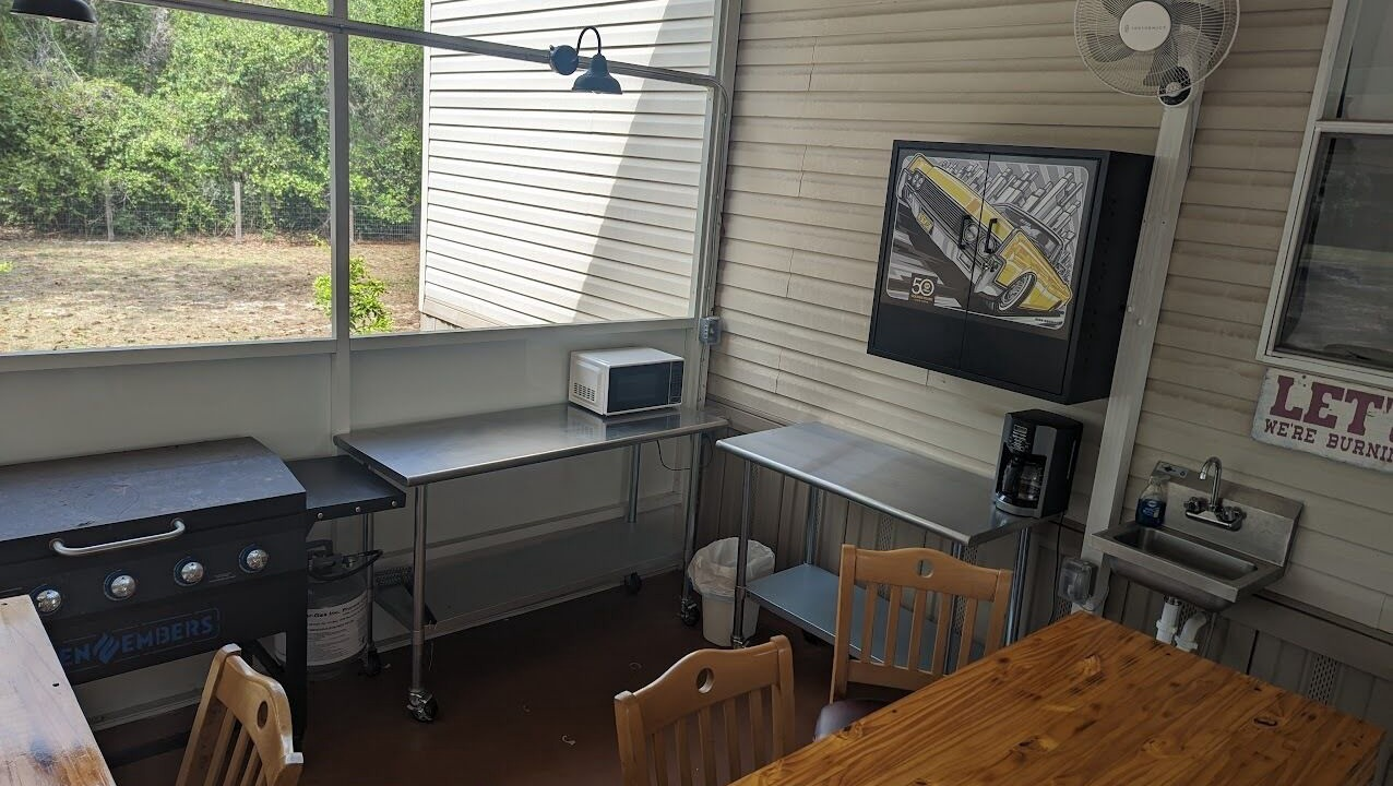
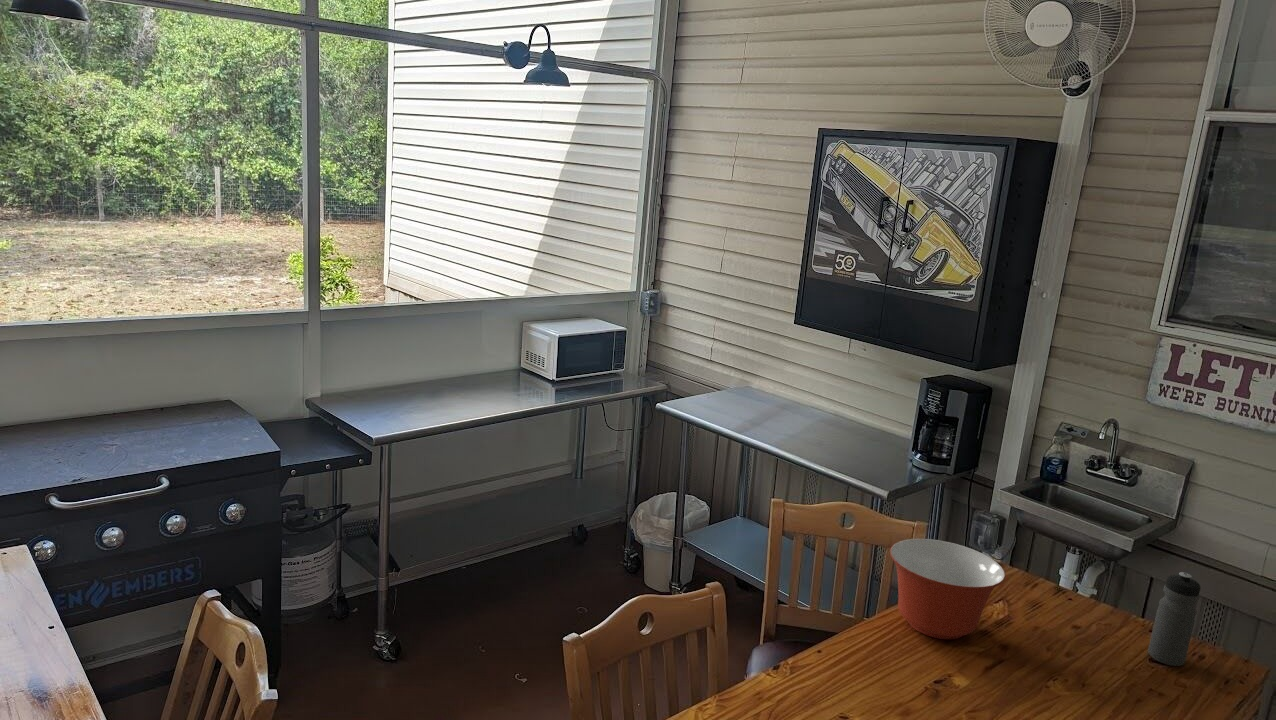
+ water bottle (1175, 616)
+ mixing bowl (941, 593)
